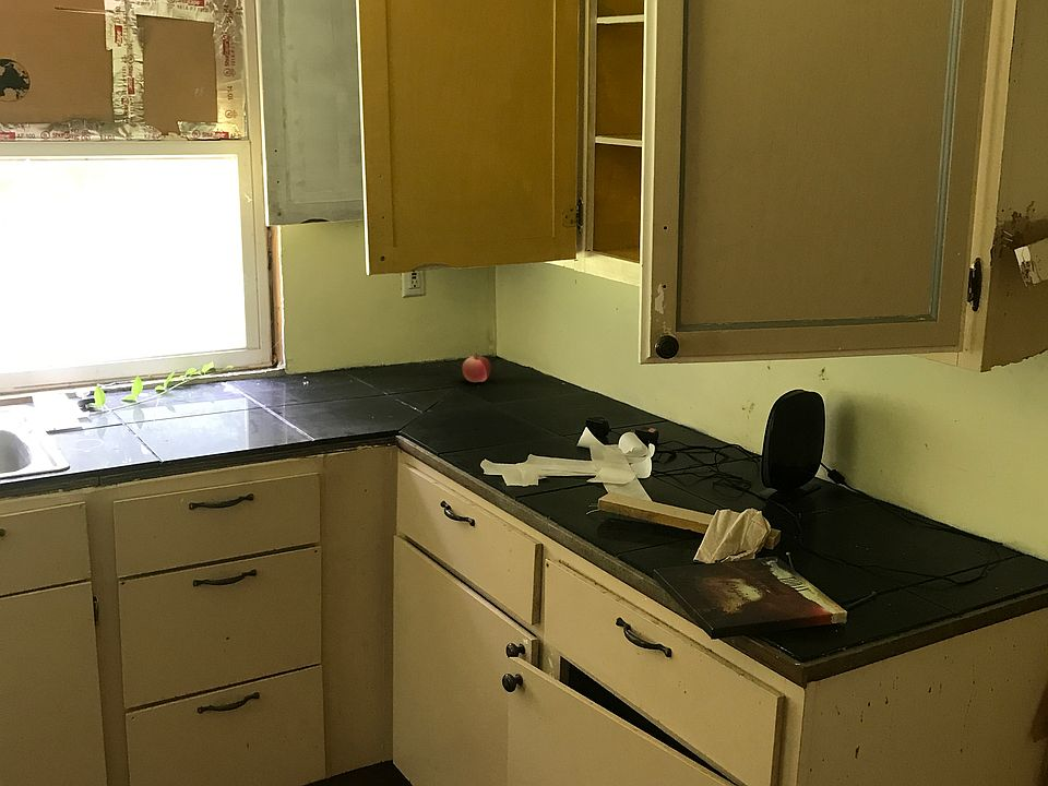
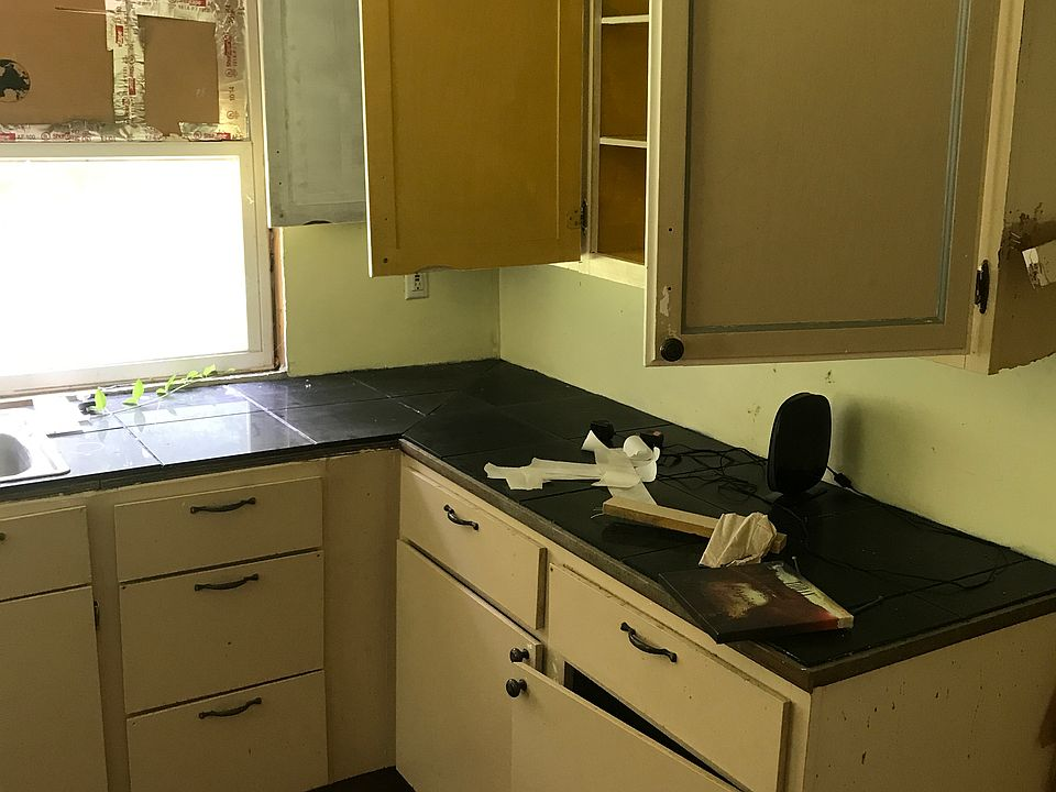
- apple (476, 367)
